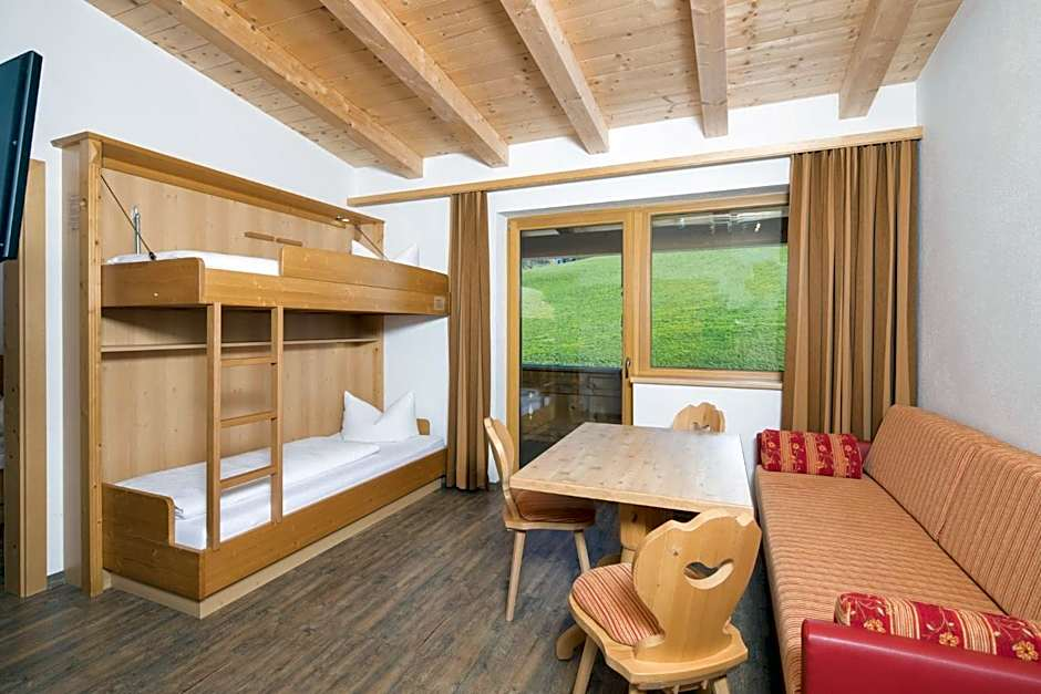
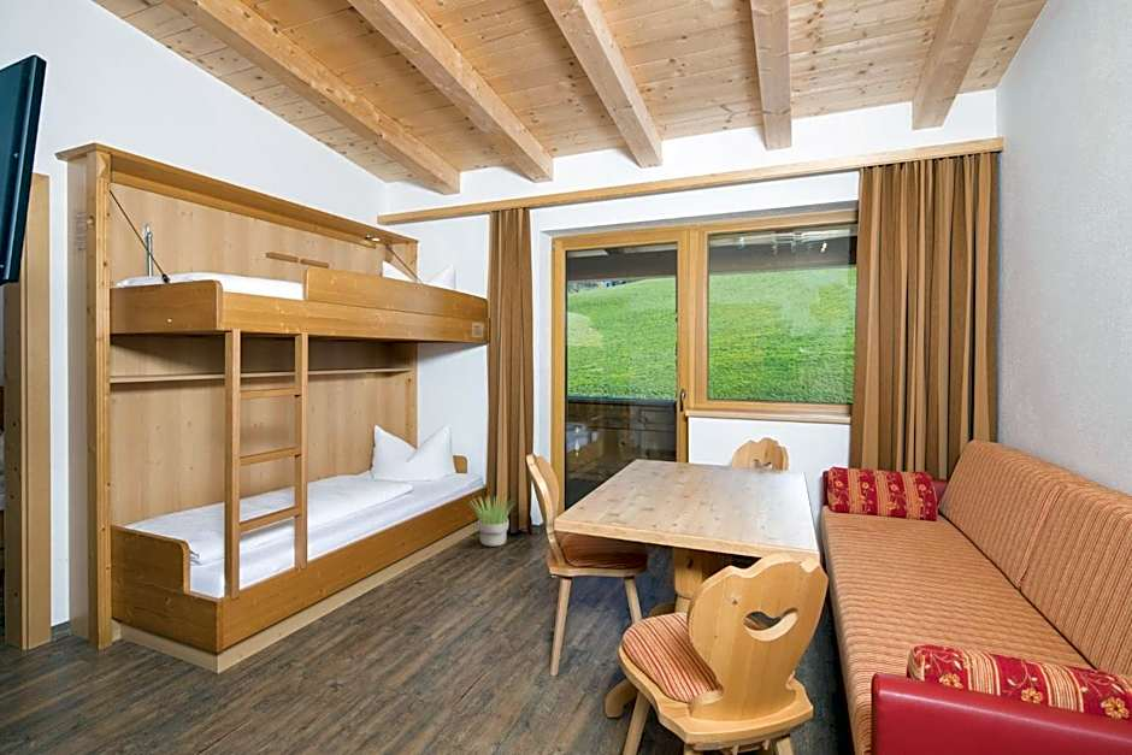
+ potted plant (493, 521)
